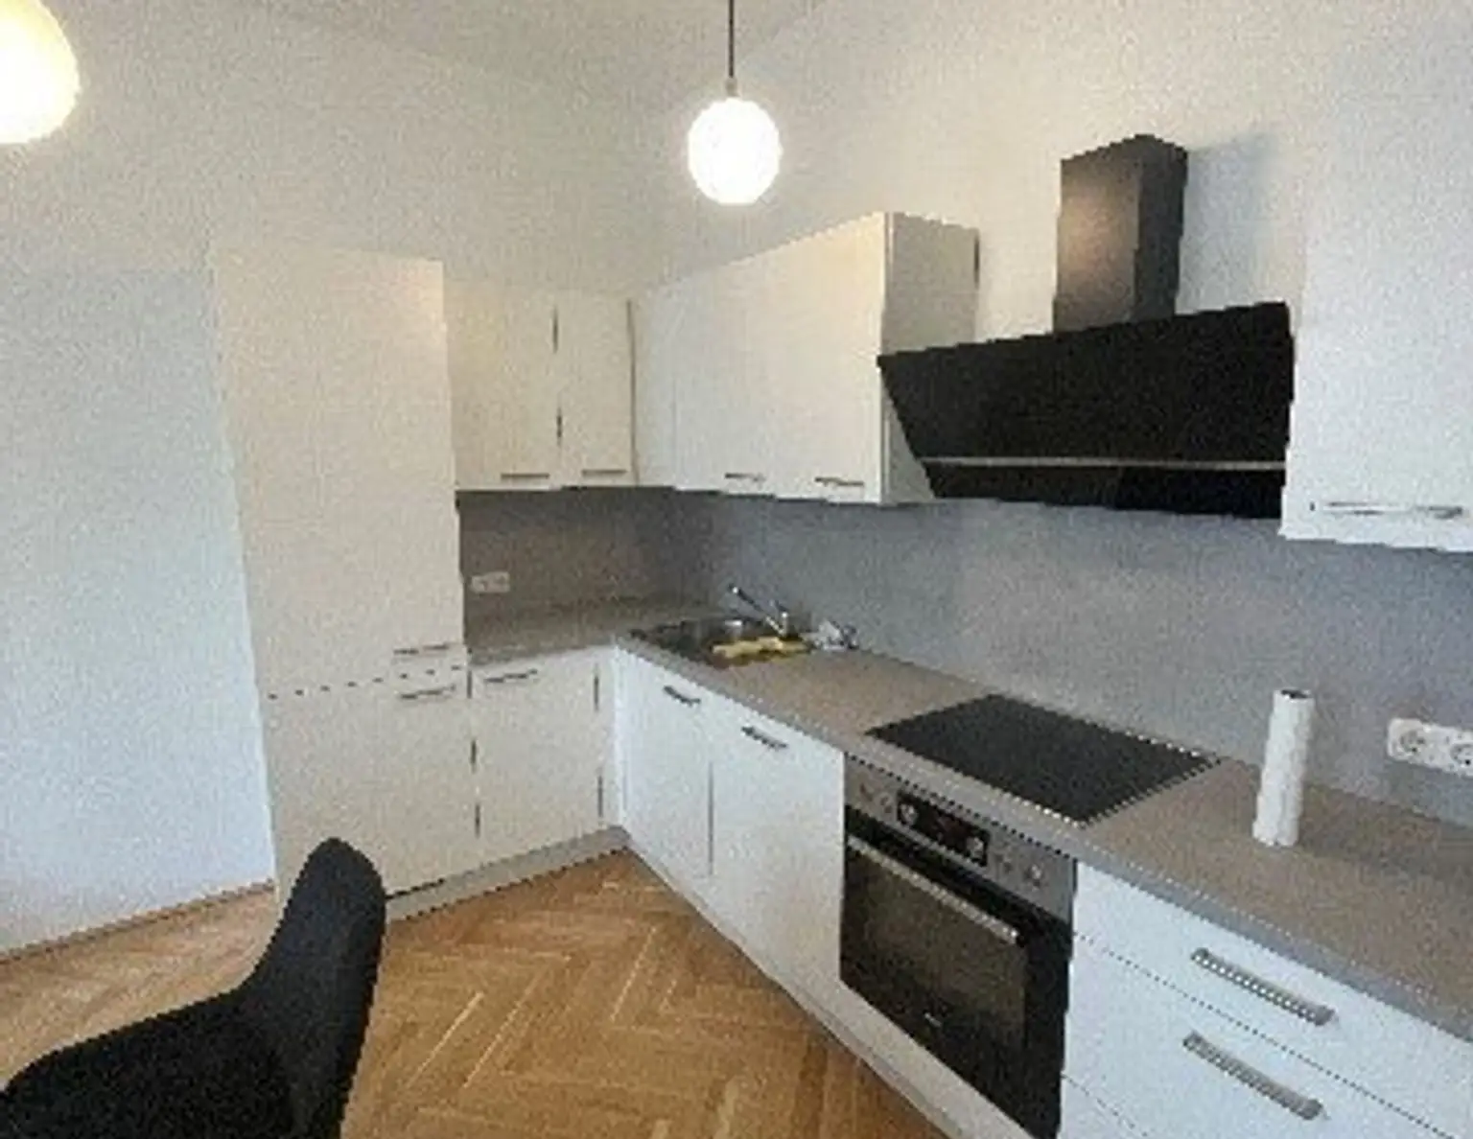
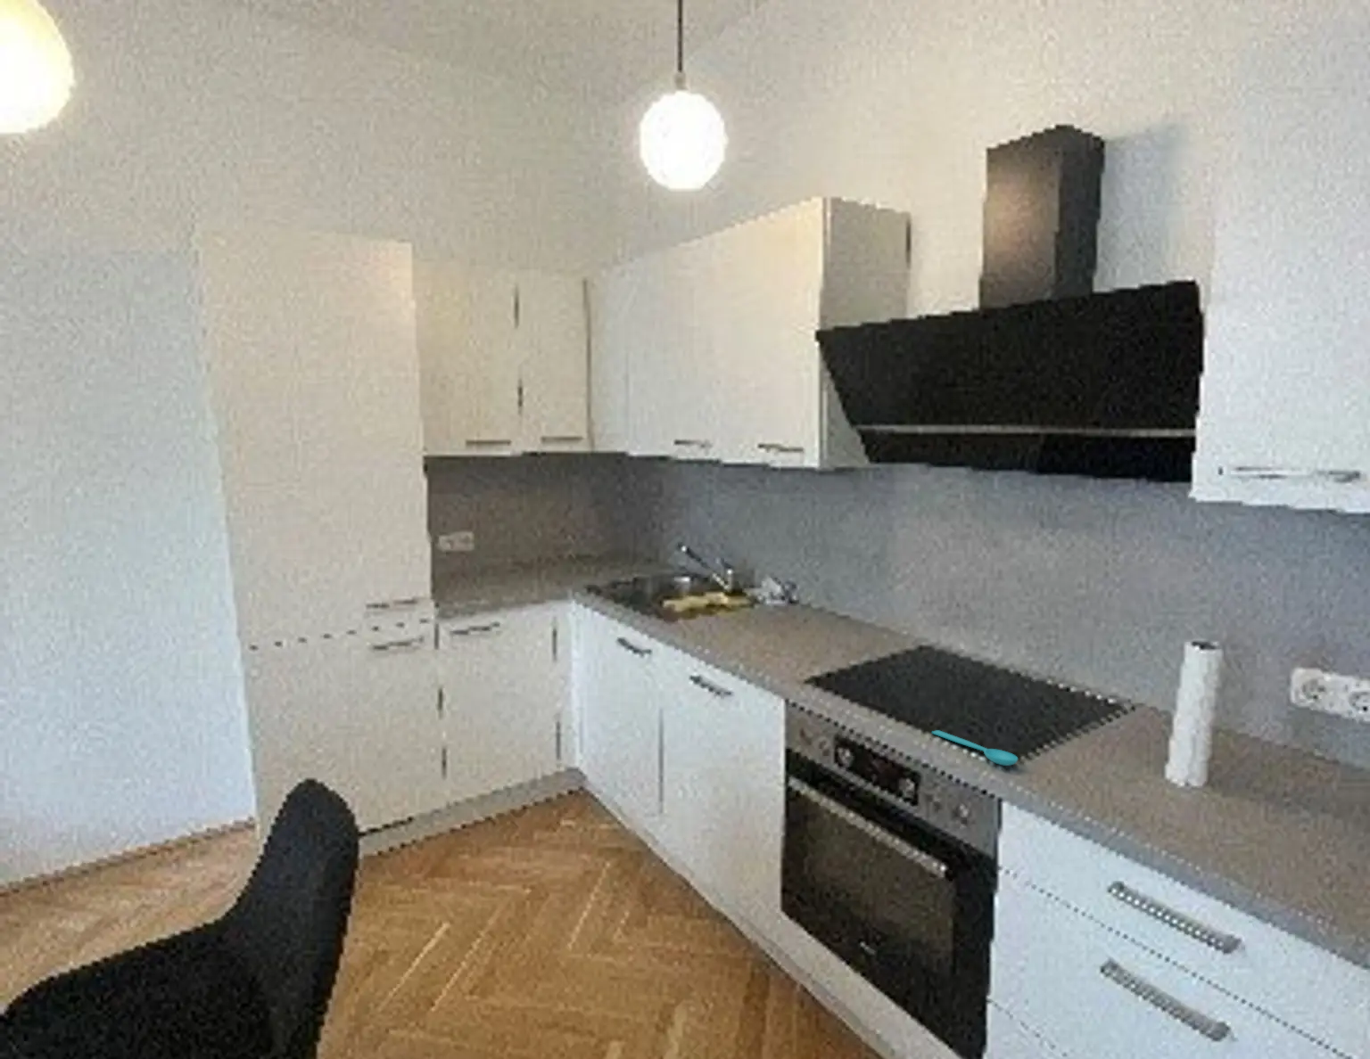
+ spoon (972, 746)
